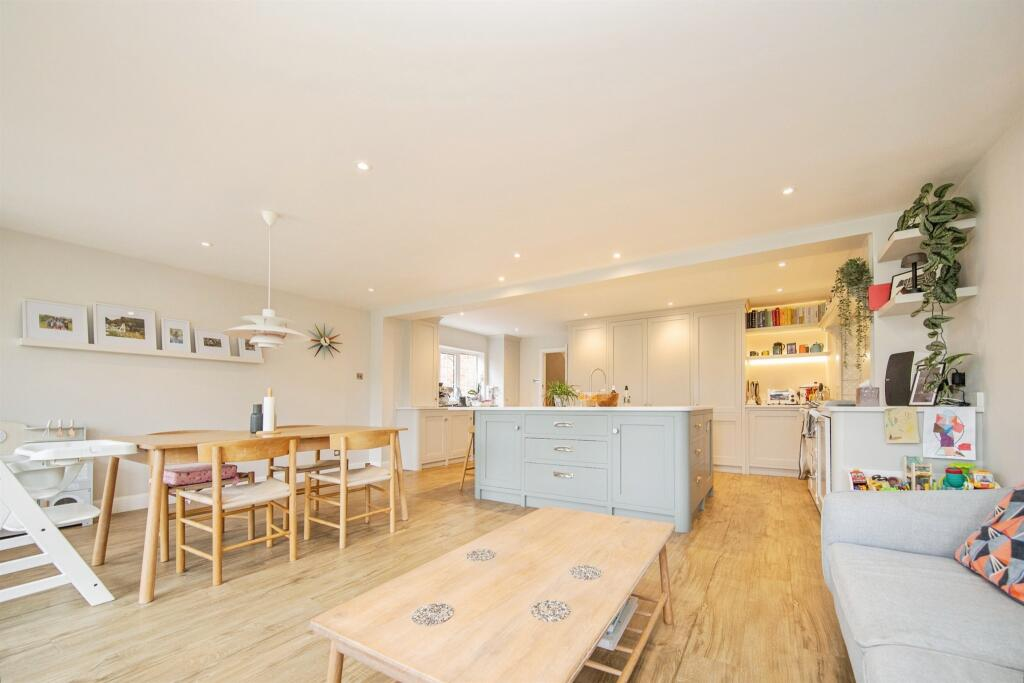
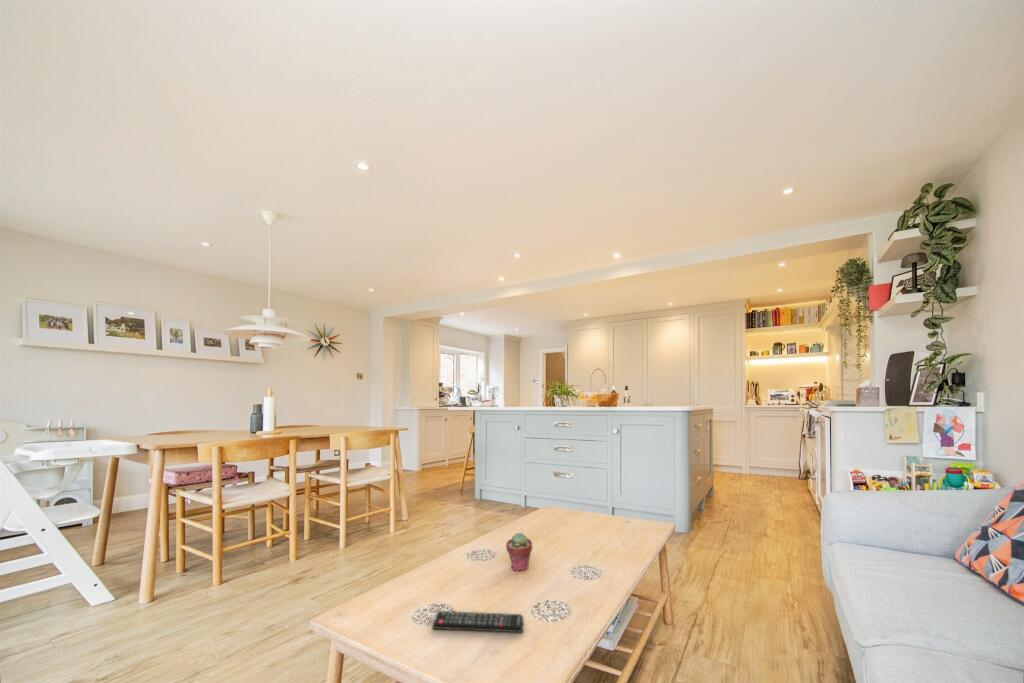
+ remote control (478, 622)
+ potted succulent (519, 549)
